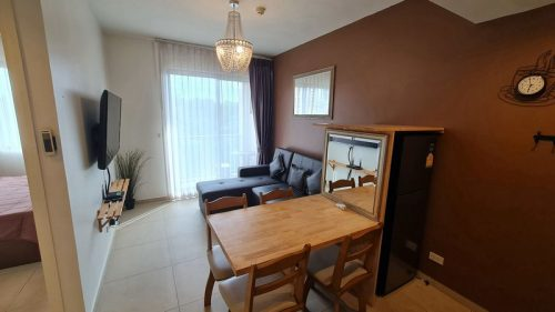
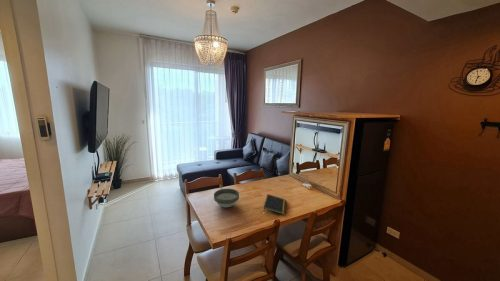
+ bowl (226, 199)
+ notepad (275, 203)
